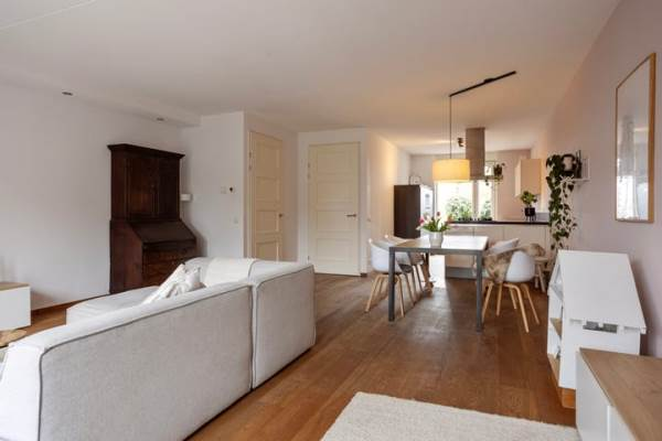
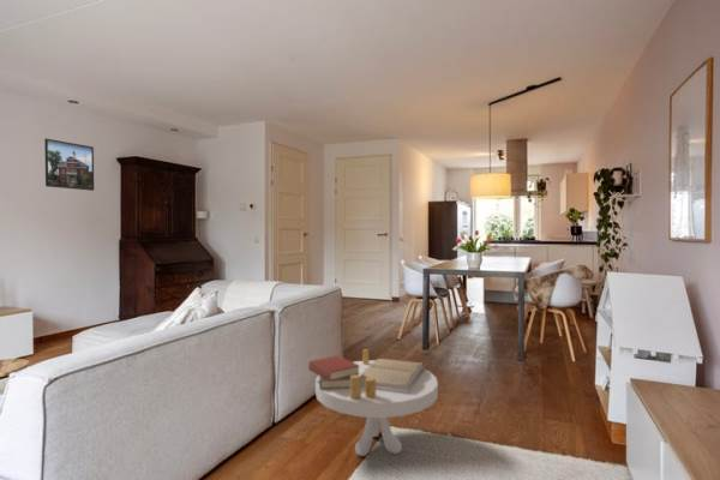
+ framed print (70, 166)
+ side table (374, 402)
